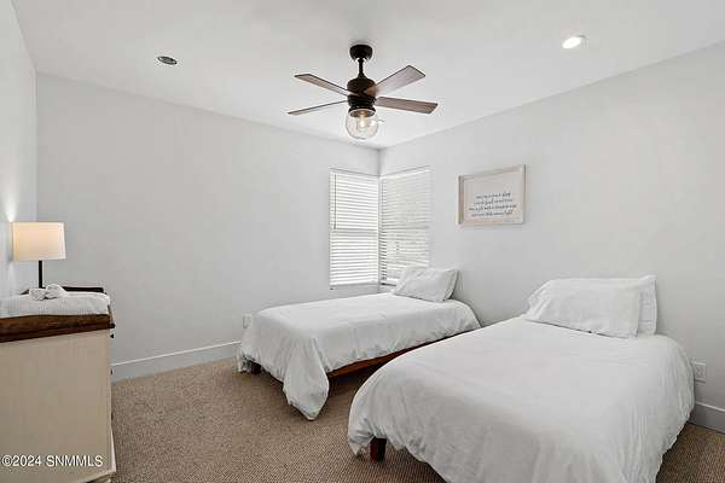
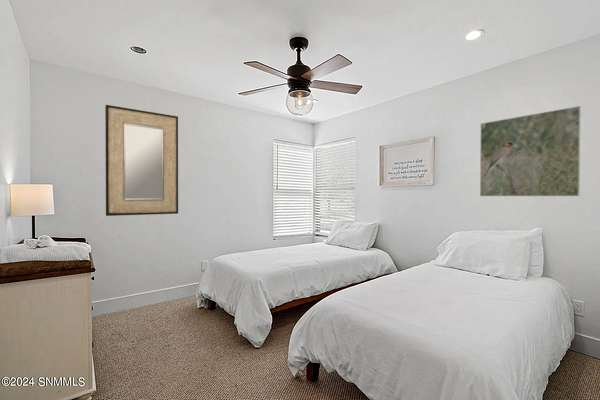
+ home mirror (144, 163)
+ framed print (525, 156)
